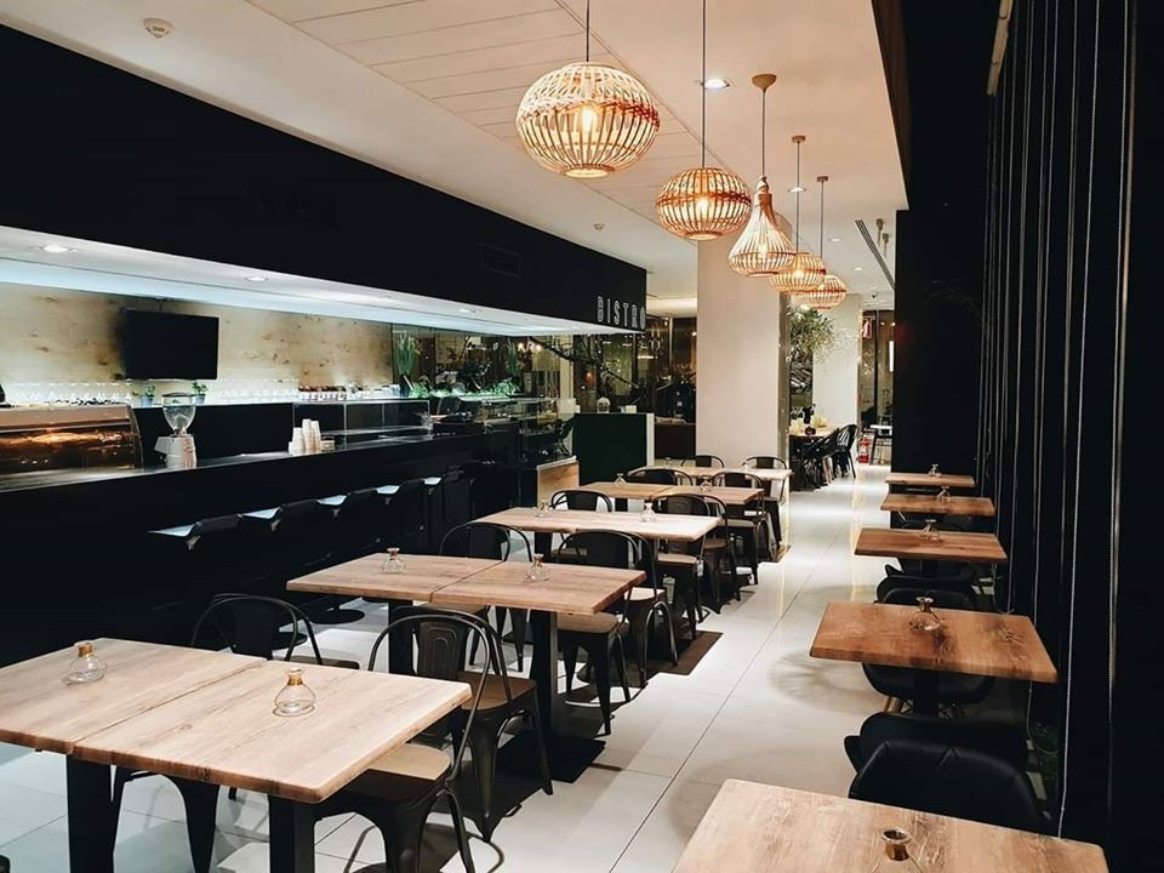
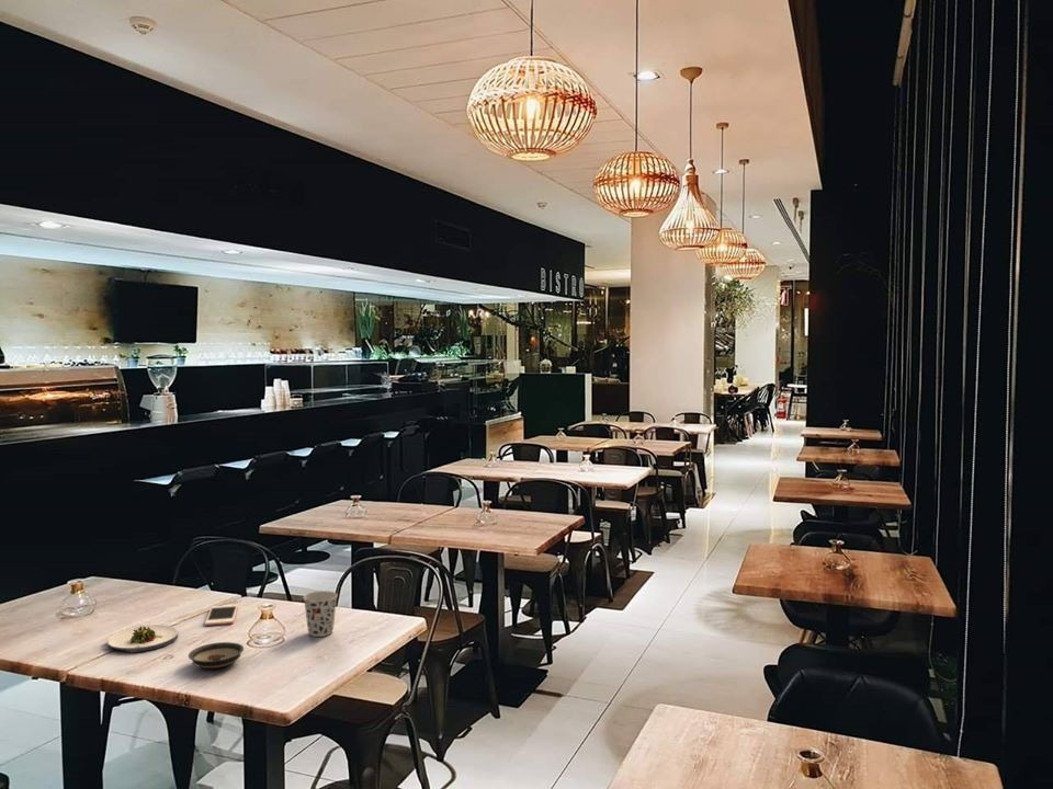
+ cell phone (222, 615)
+ cup (320, 614)
+ salad plate (144, 633)
+ saucer (216, 658)
